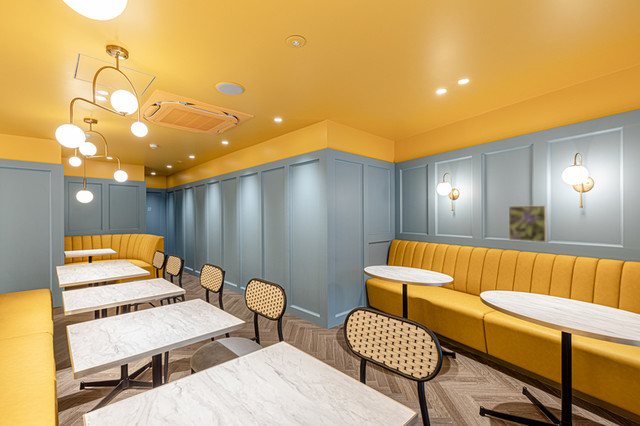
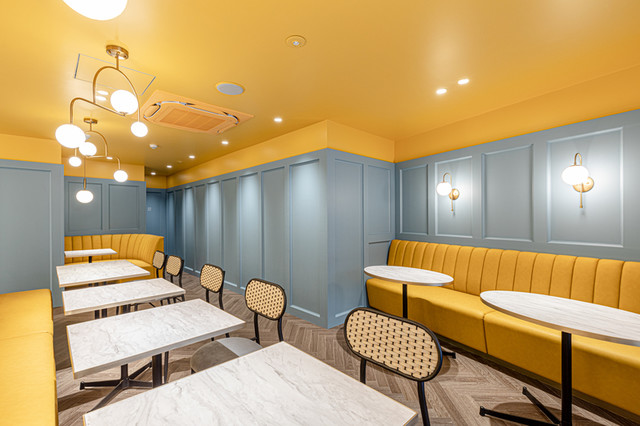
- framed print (526, 223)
